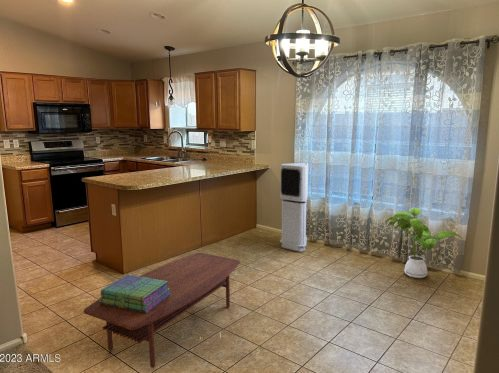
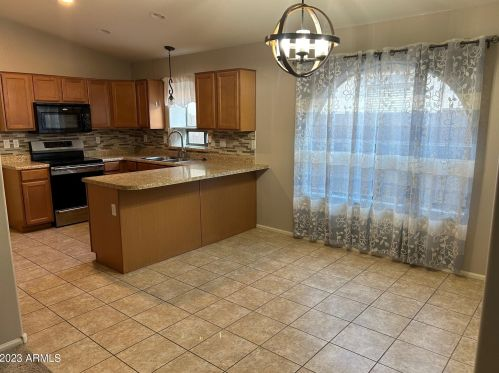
- air purifier (298, 205)
- house plant (419, 242)
- coffee table (174, 304)
- stack of books (135, 291)
